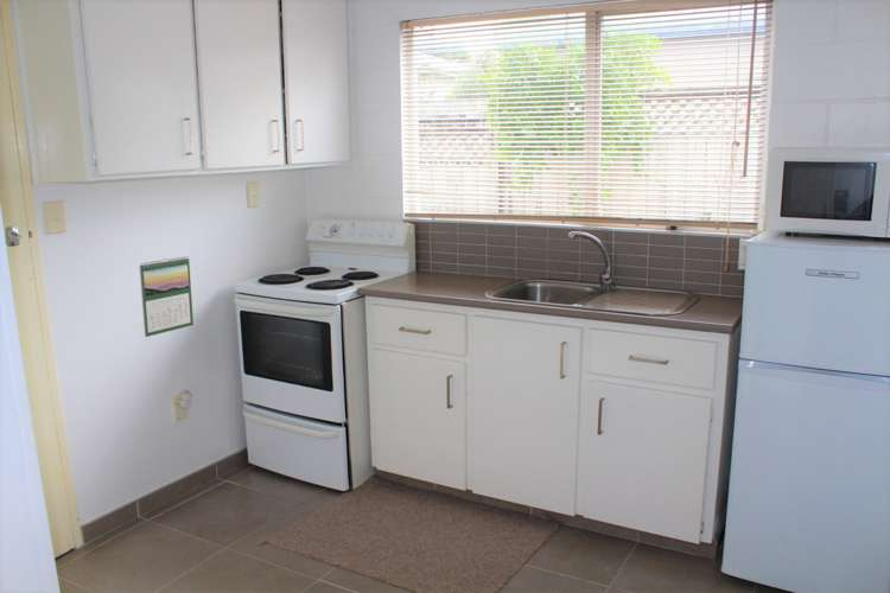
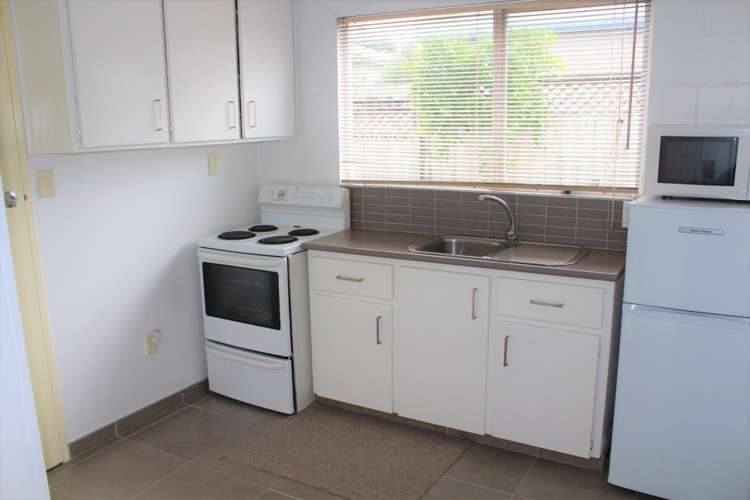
- calendar (167, 294)
